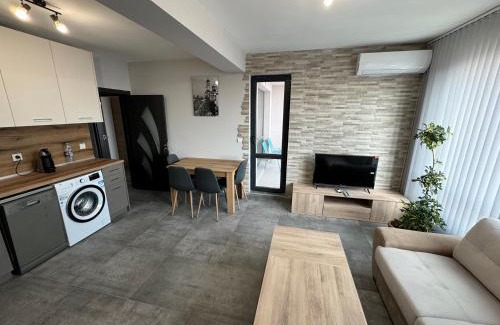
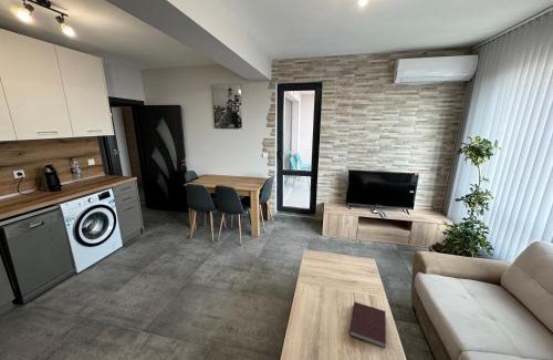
+ notebook (367, 322)
